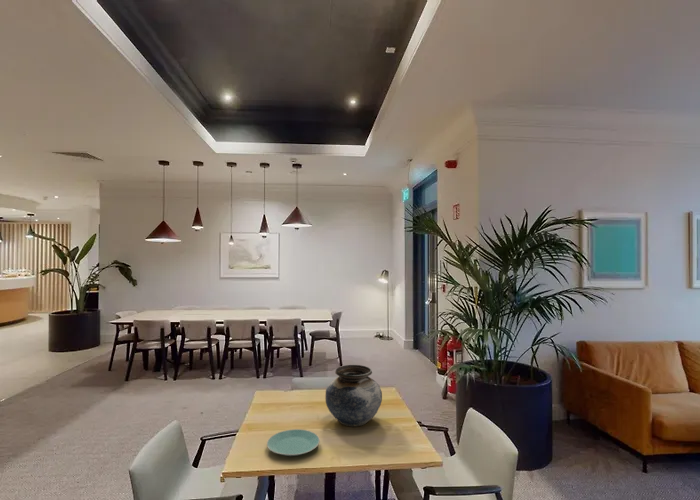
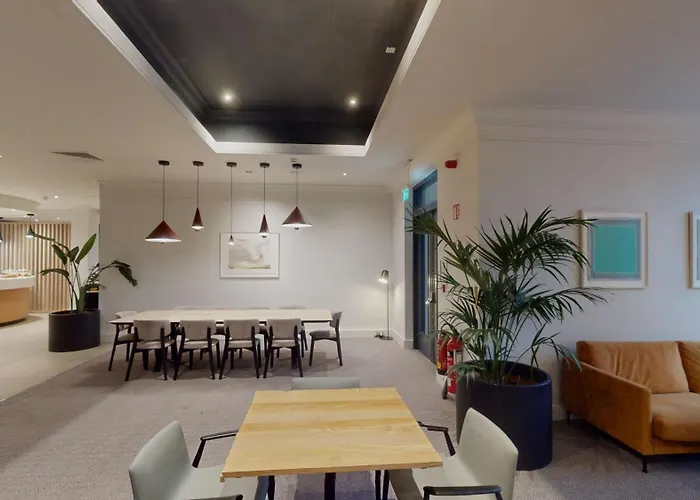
- plate (293, 444)
- vase (353, 395)
